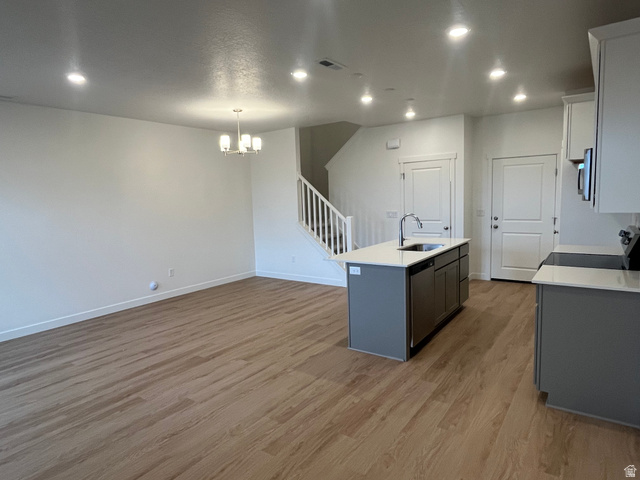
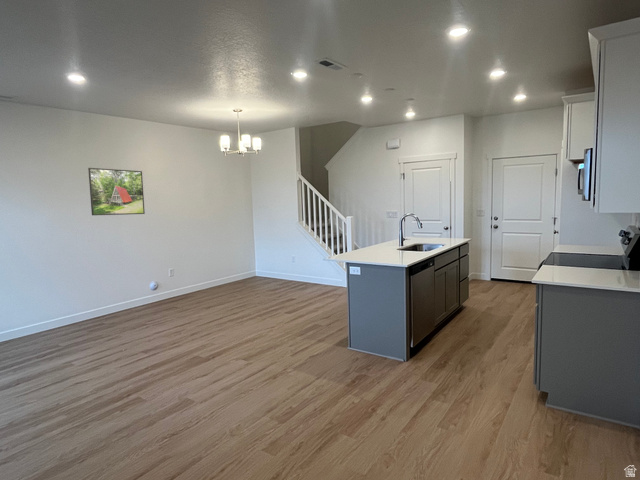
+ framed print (118, 192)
